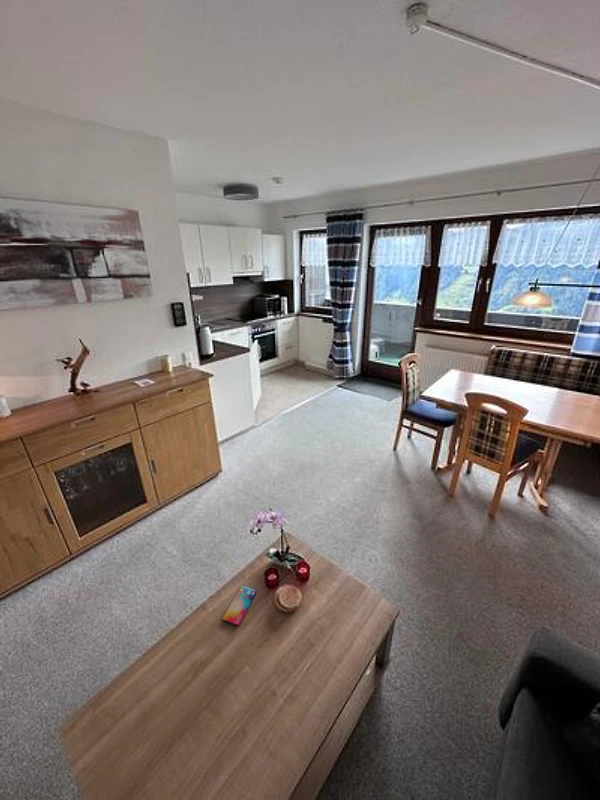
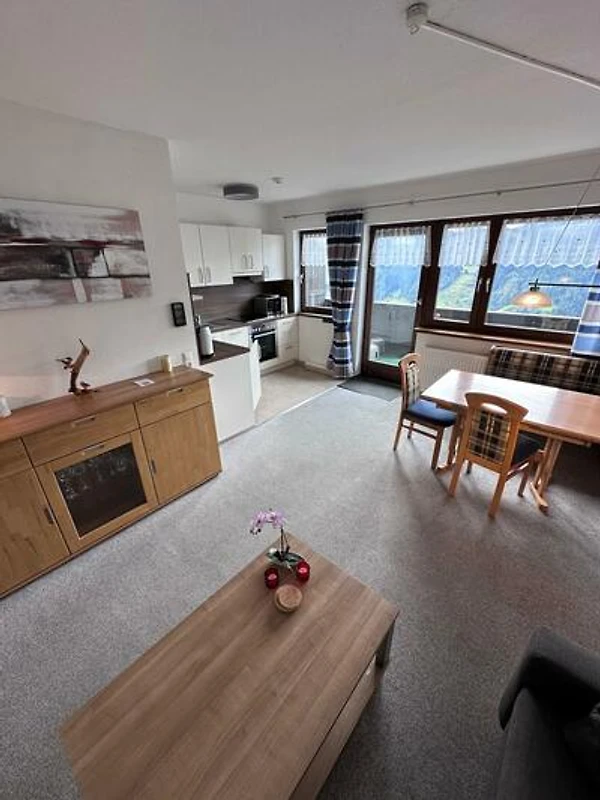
- smartphone (240, 604)
